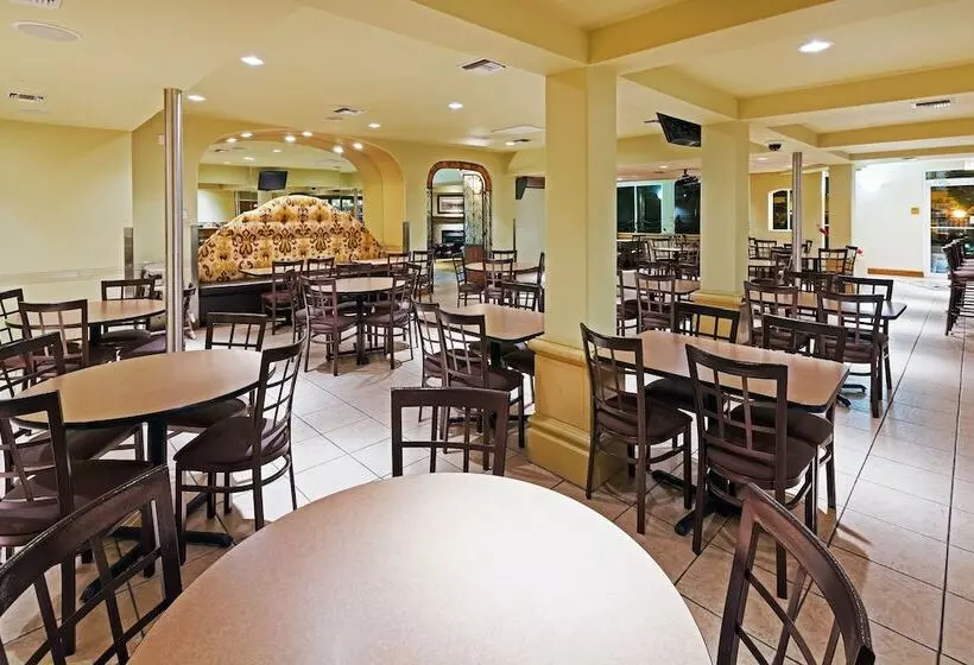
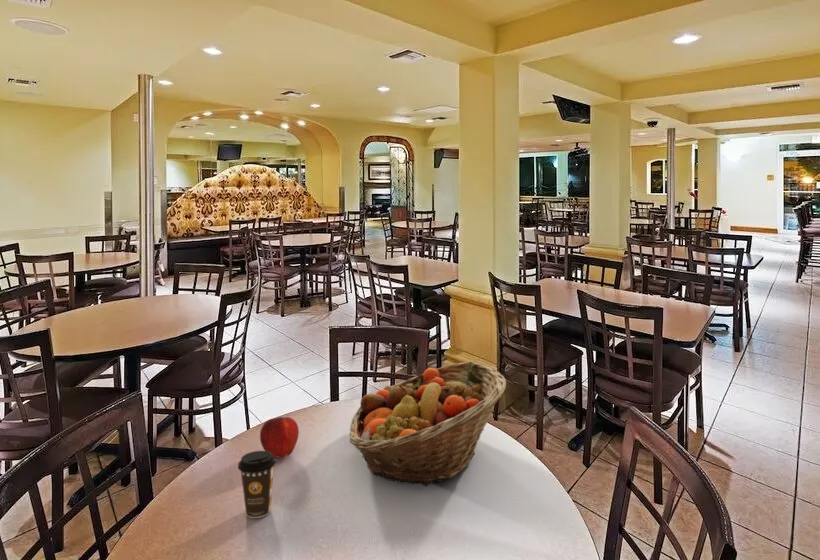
+ coffee cup (257, 484)
+ fruit basket (426, 414)
+ apple (279, 435)
